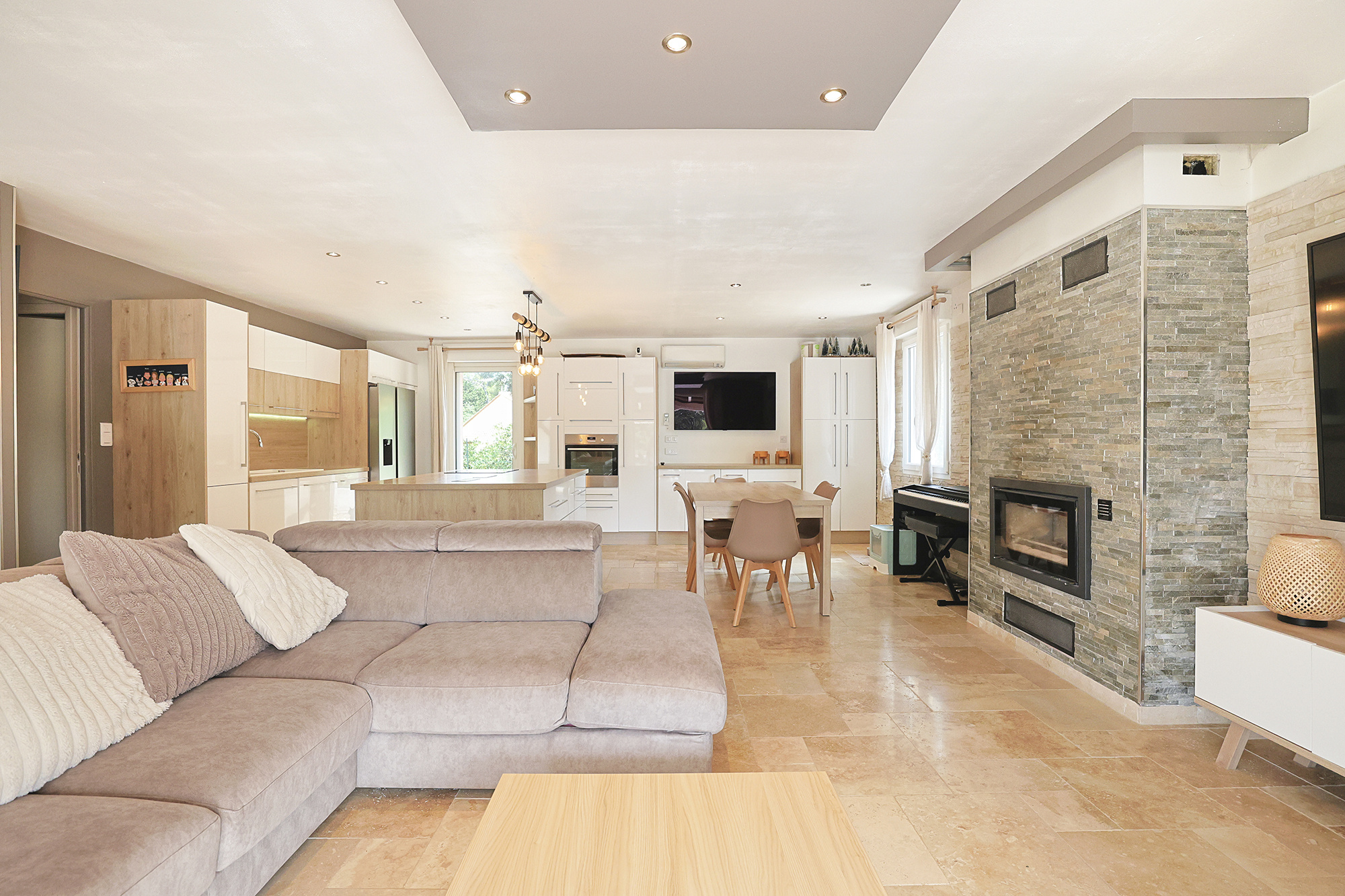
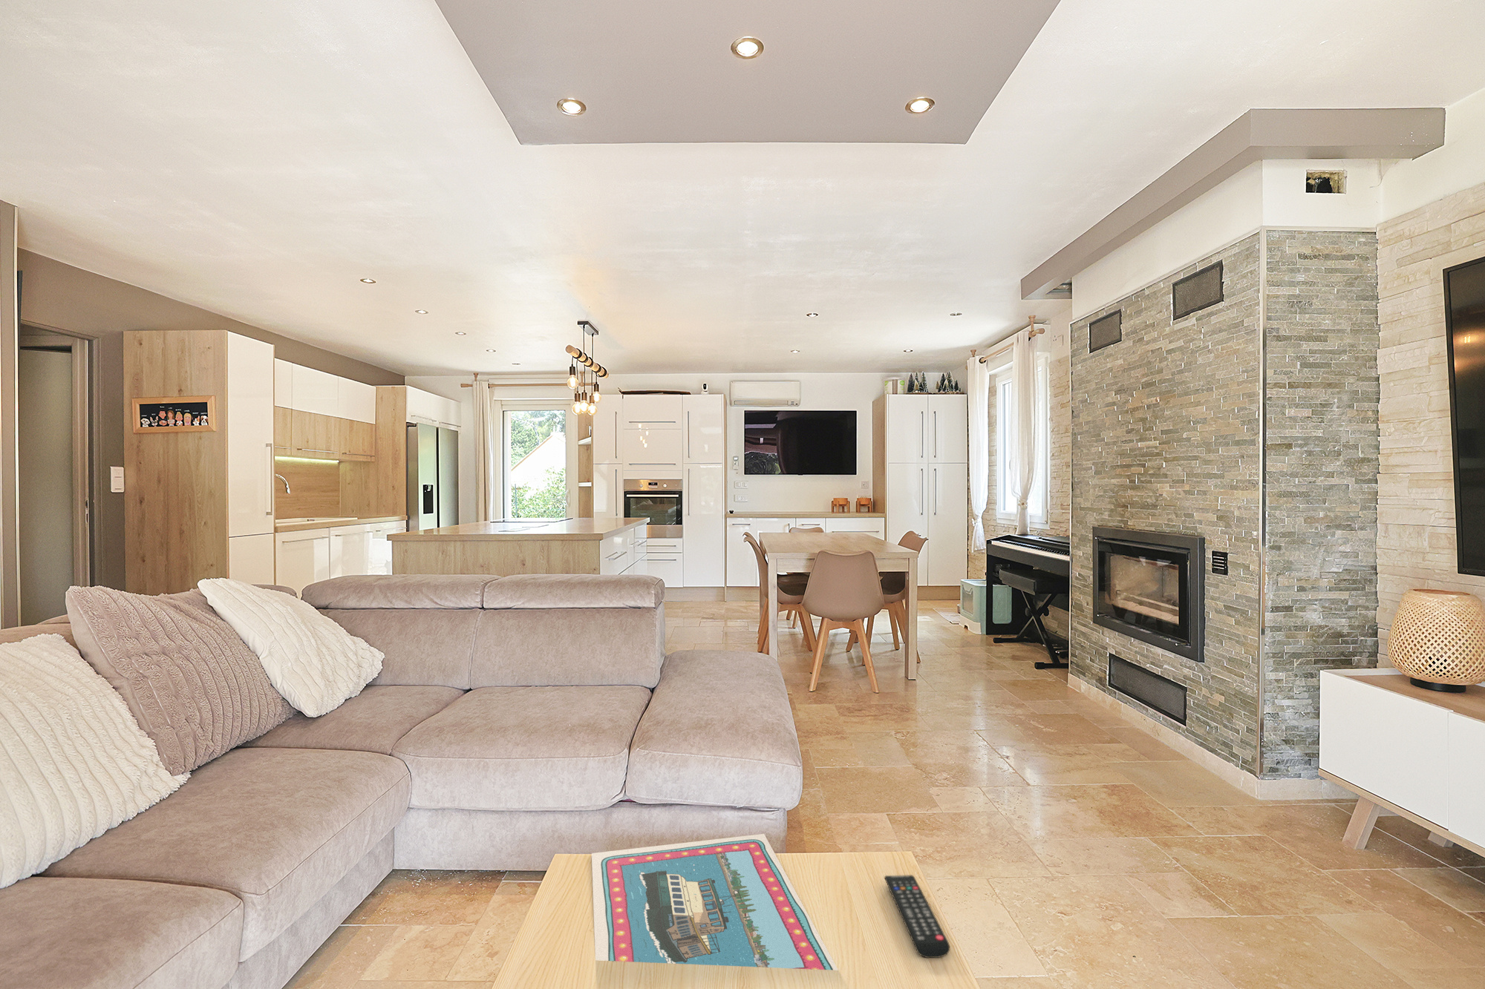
+ remote control (914, 911)
+ postcard (700, 913)
